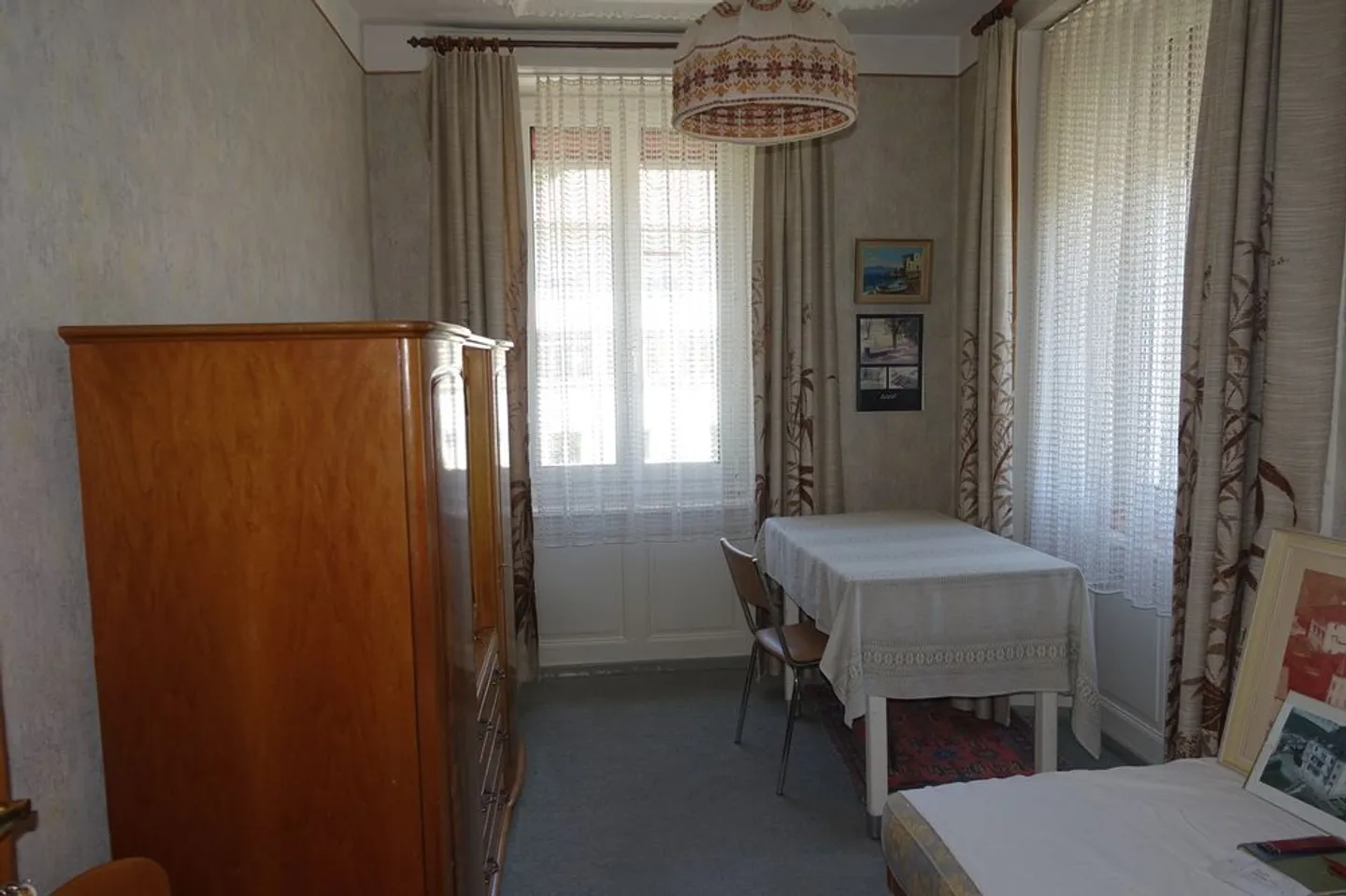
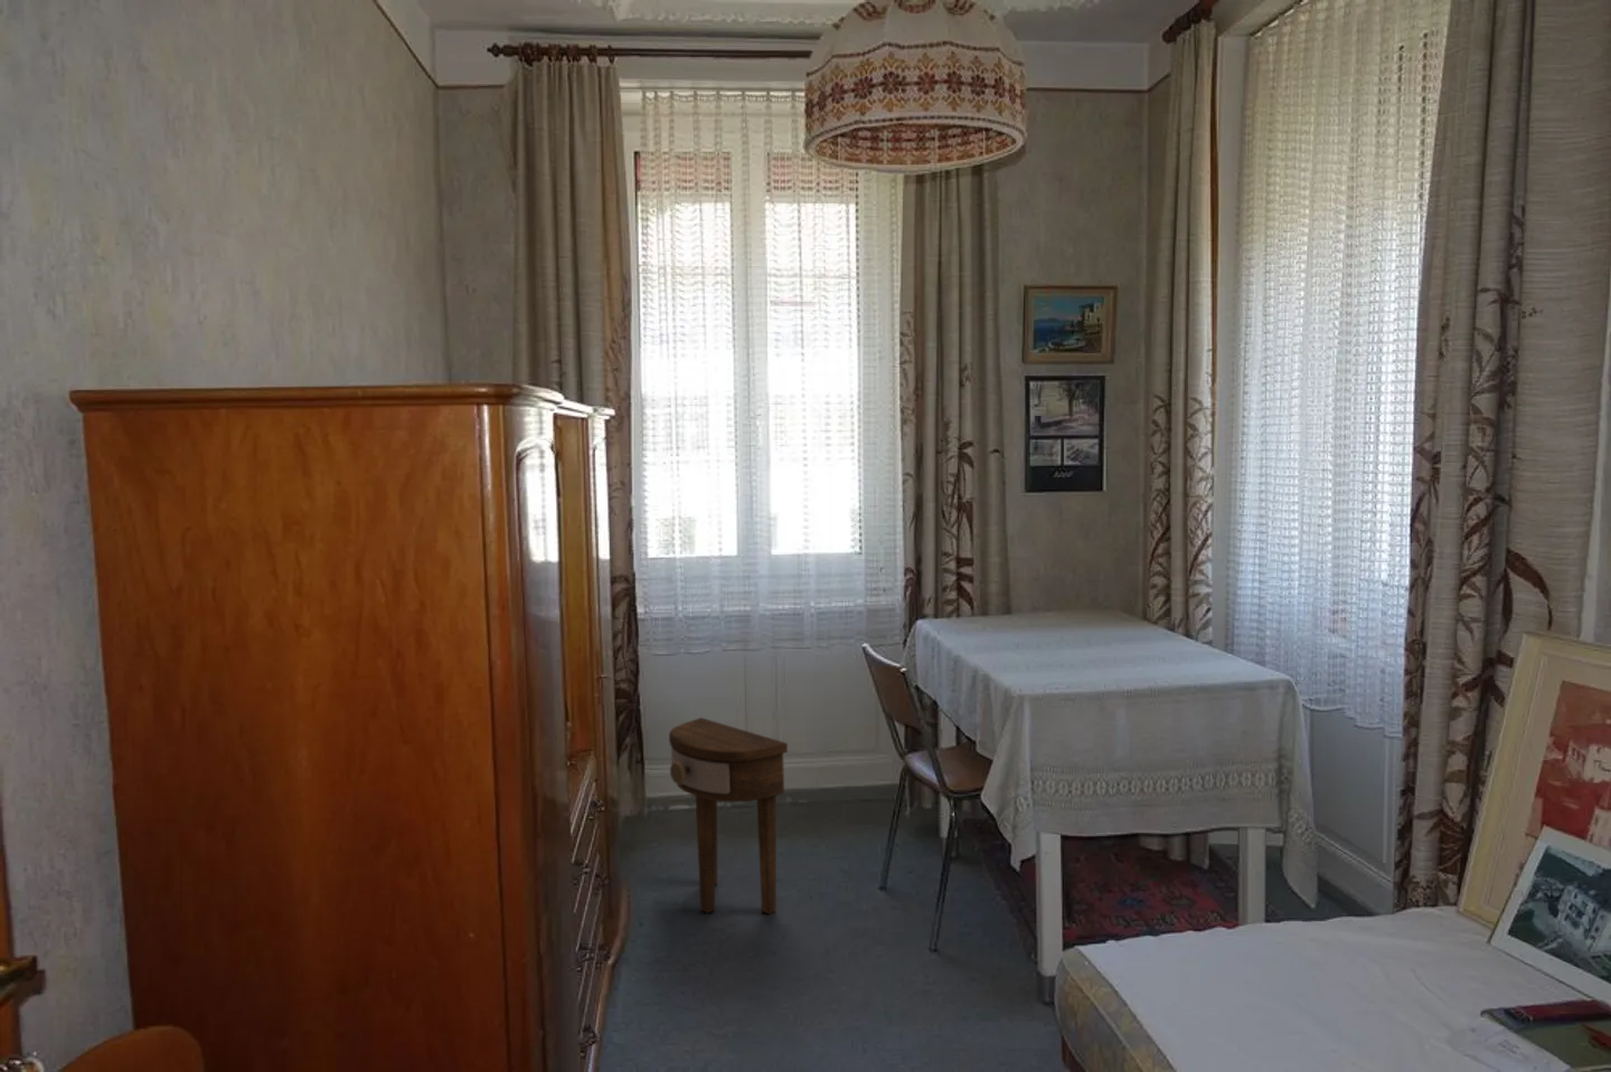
+ side table (716, 817)
